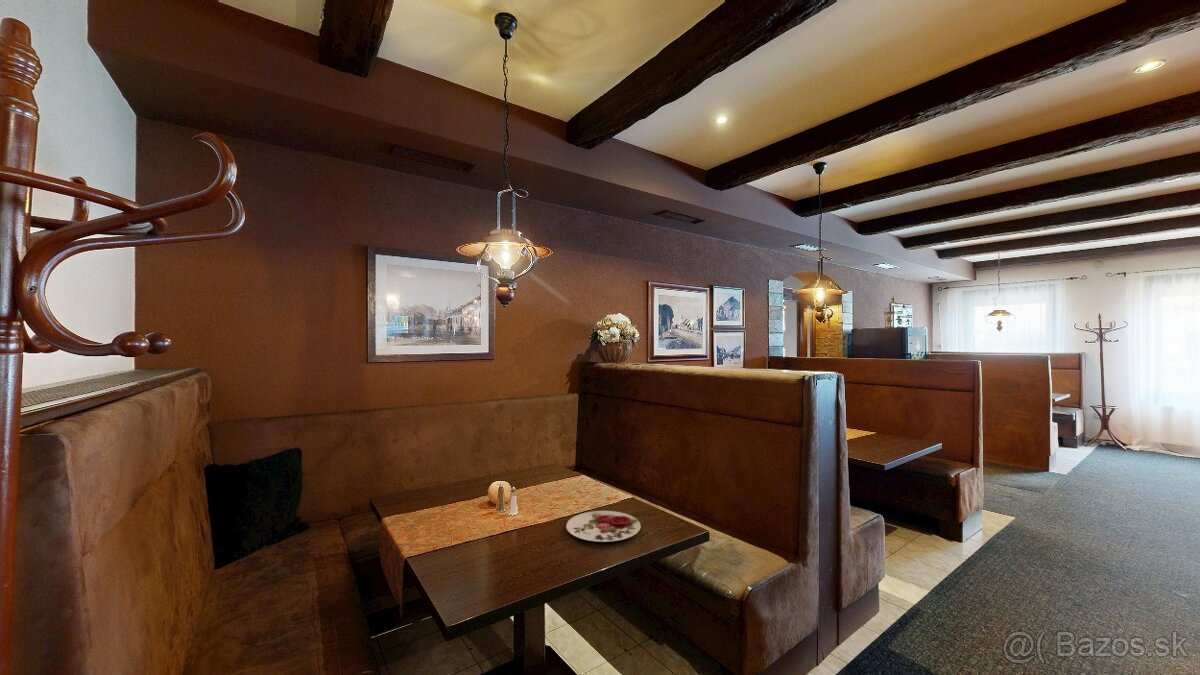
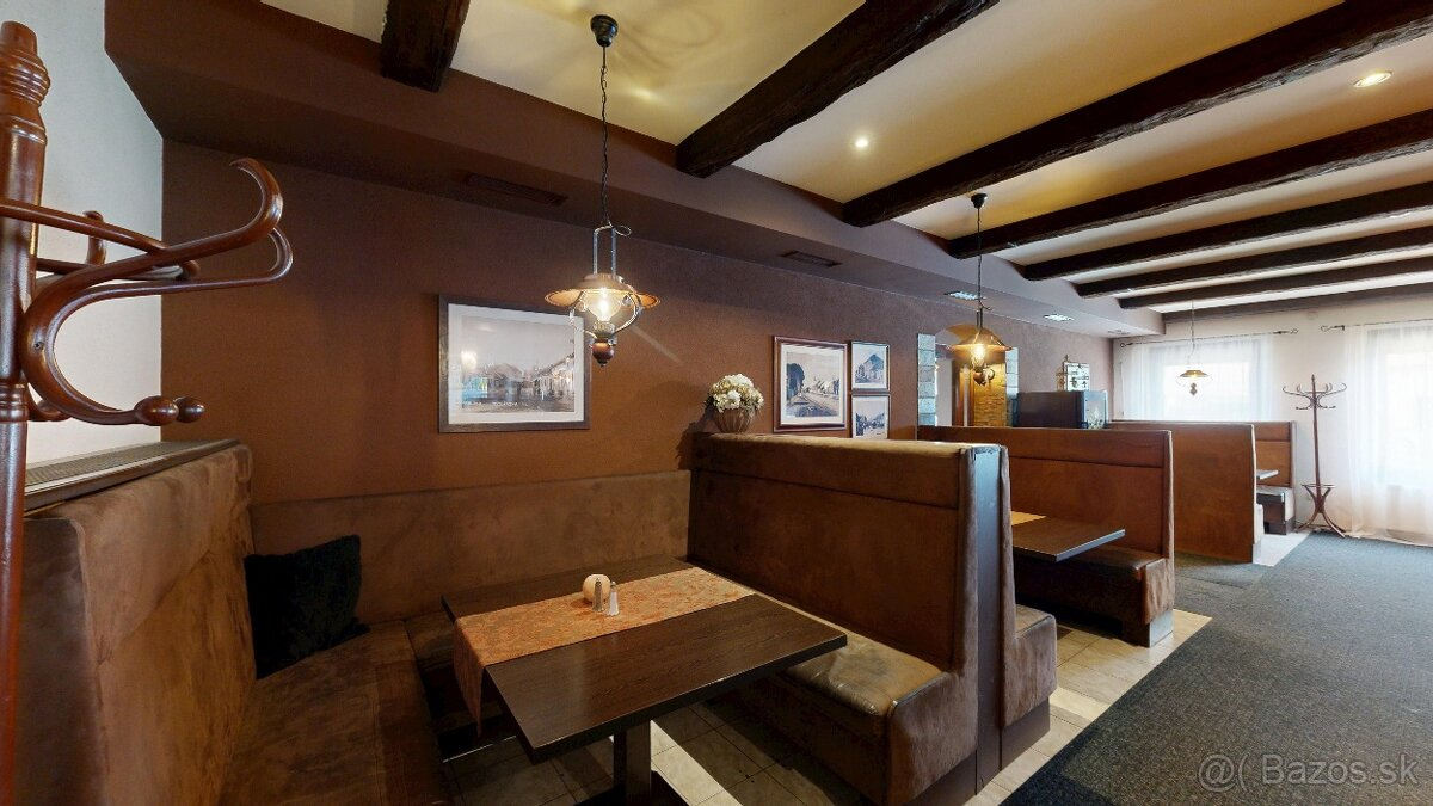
- plate (603, 524)
